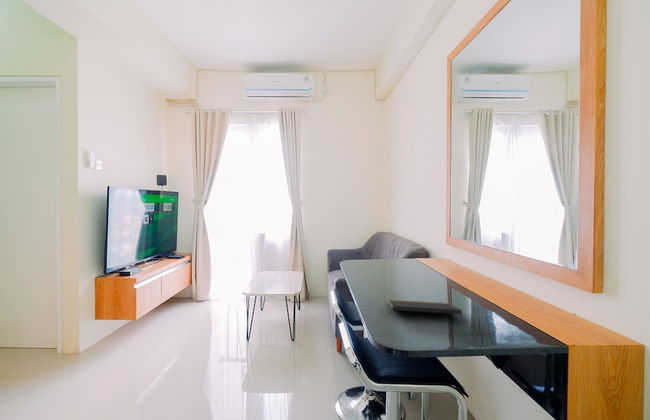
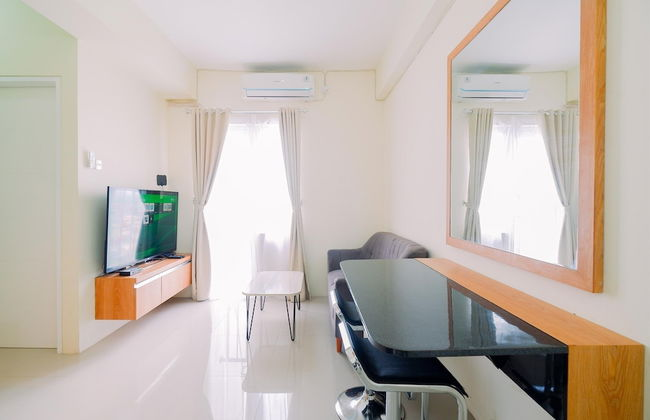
- notepad (421, 306)
